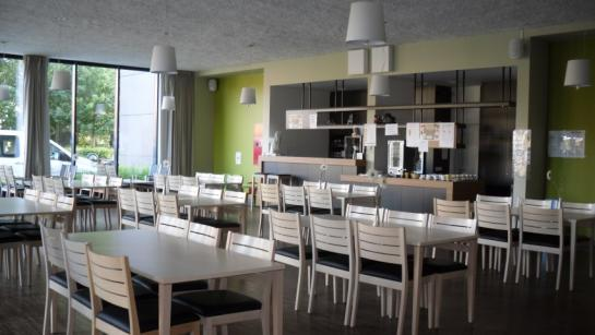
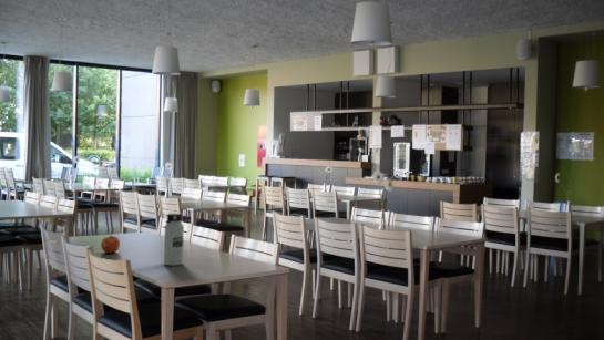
+ fruit (110, 244)
+ water bottle (173, 238)
